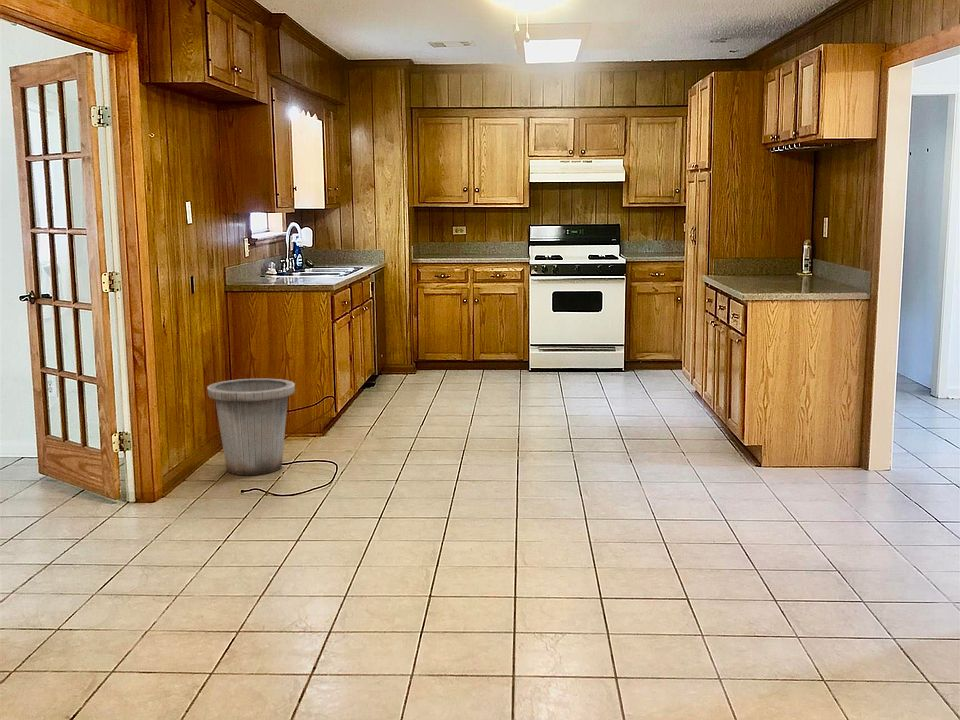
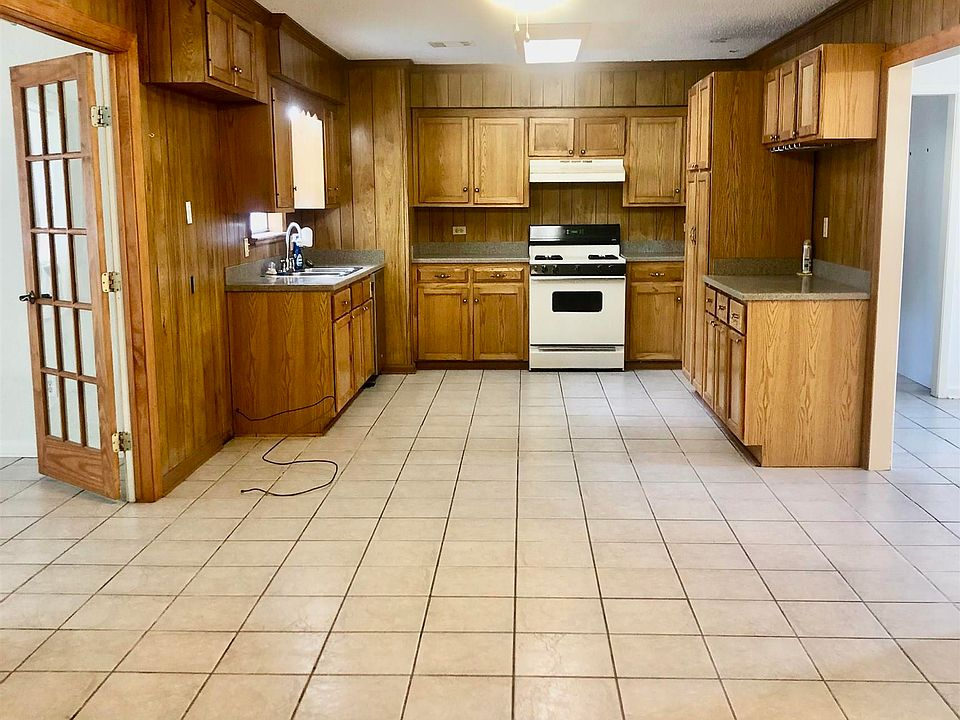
- trash can (252, 427)
